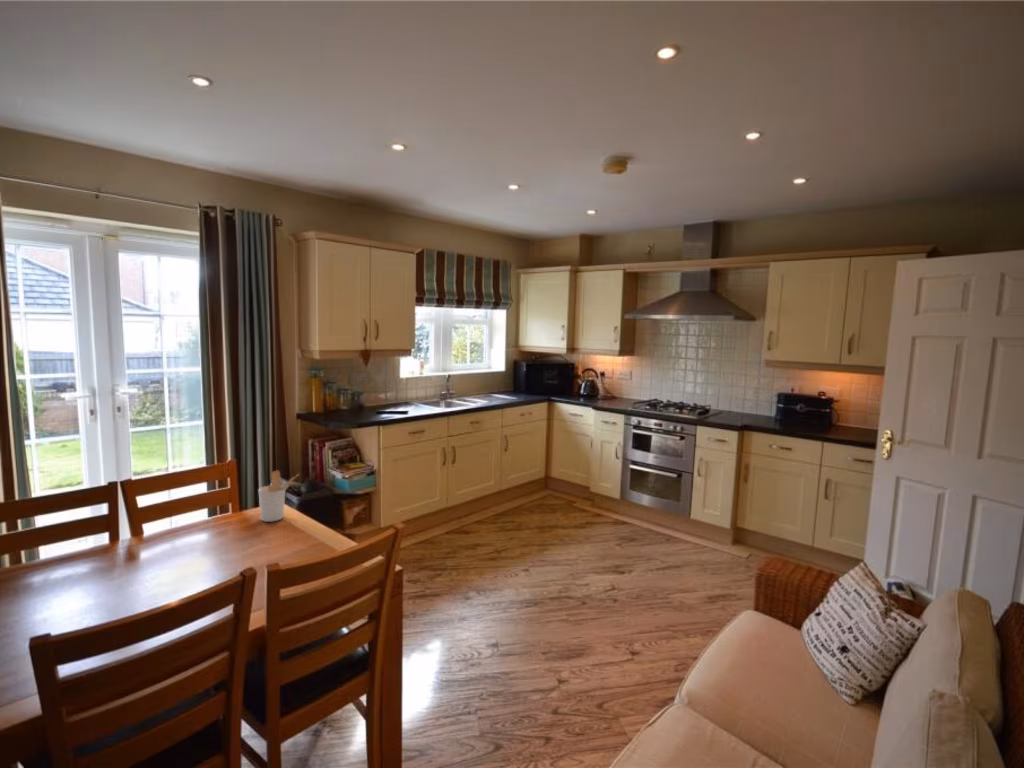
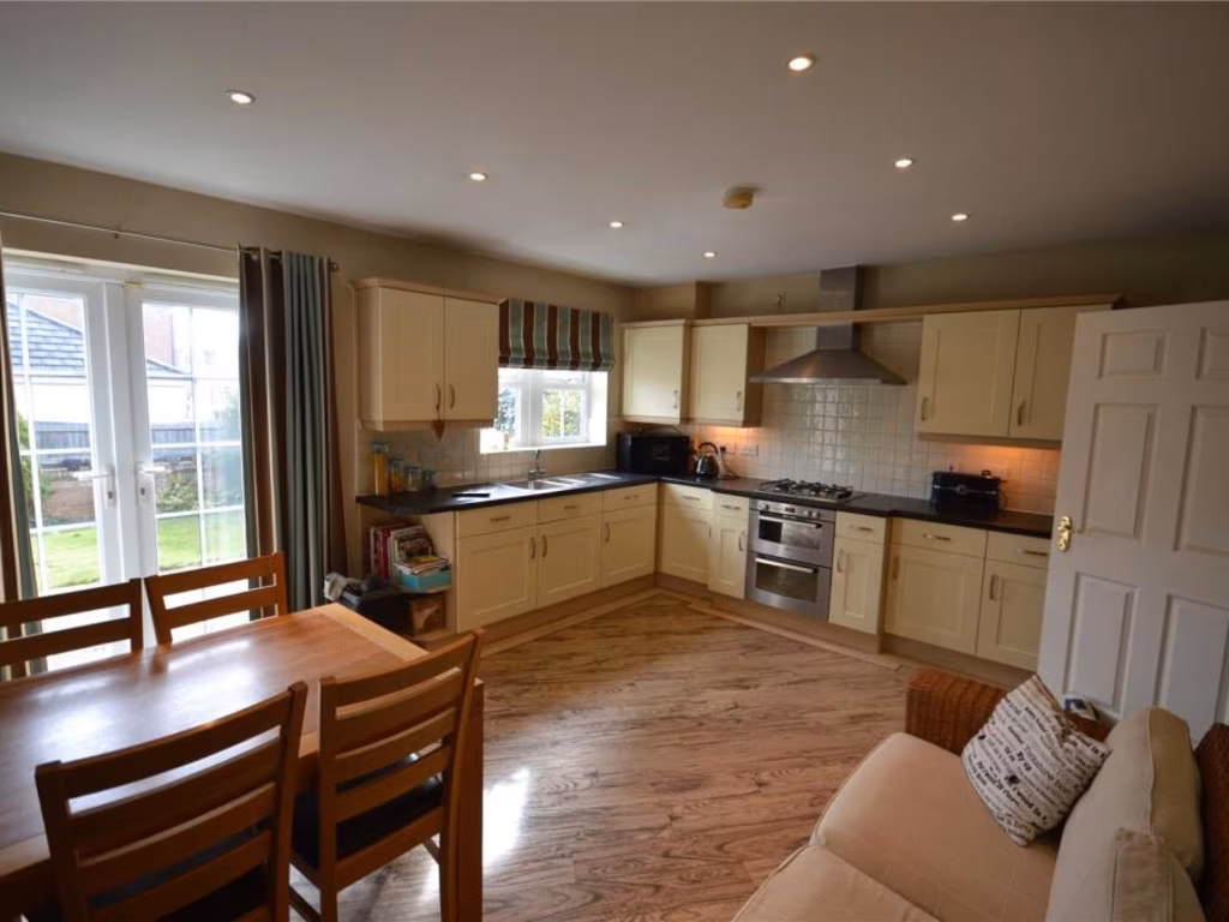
- utensil holder (279, 495)
